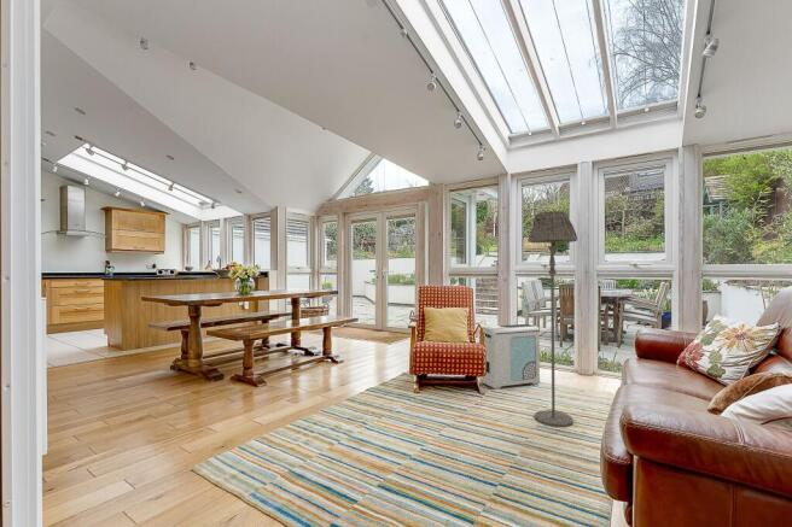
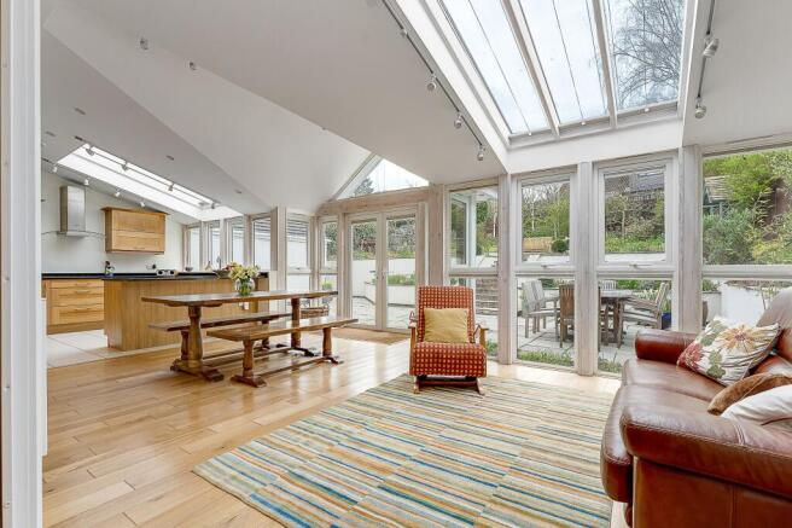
- floor lamp (552, 315)
- air purifier (511, 355)
